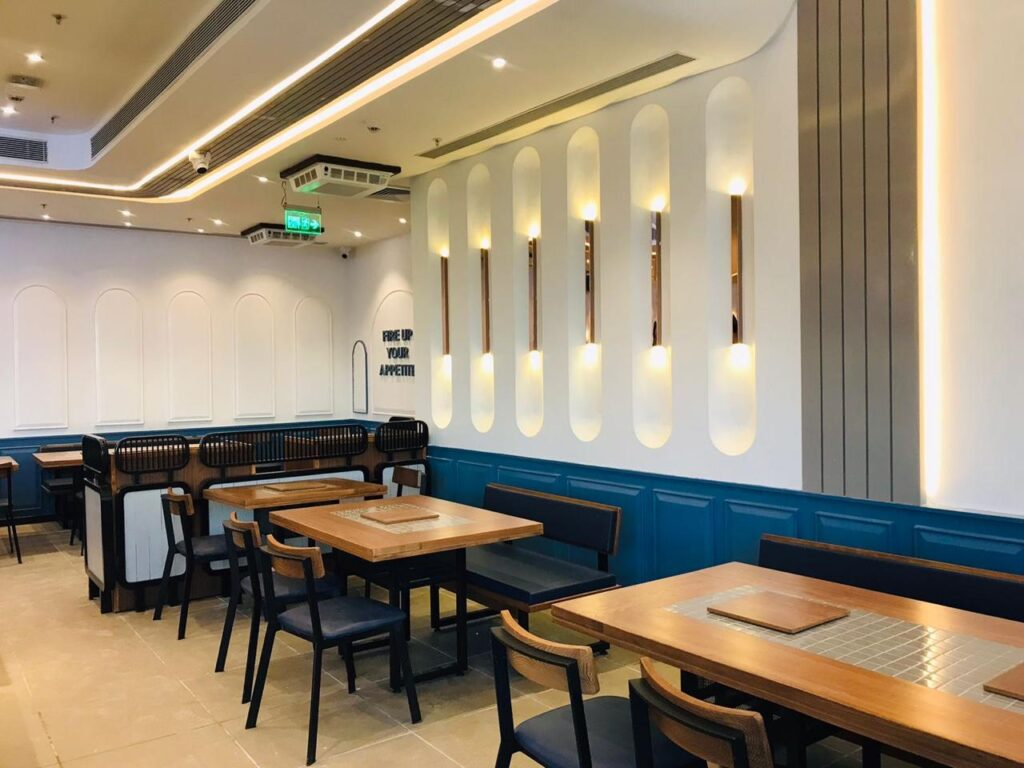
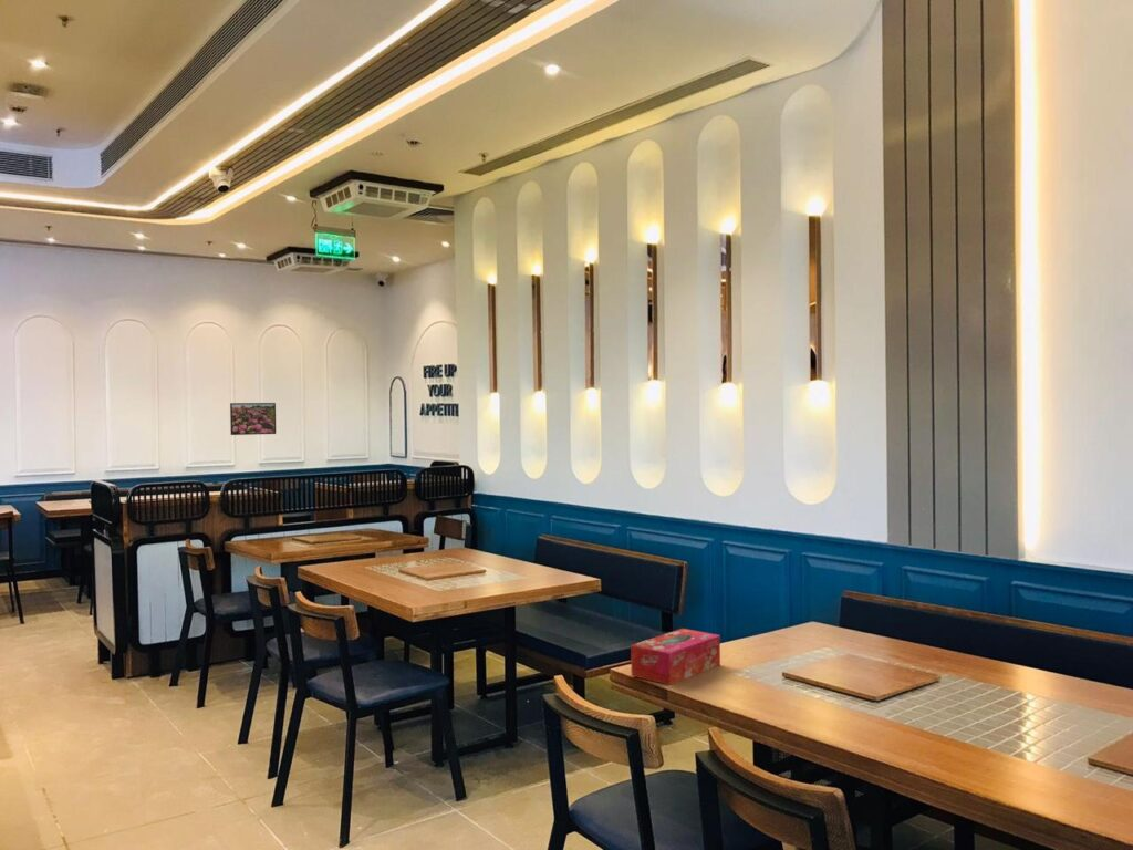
+ tissue box (676, 655)
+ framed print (253, 418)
